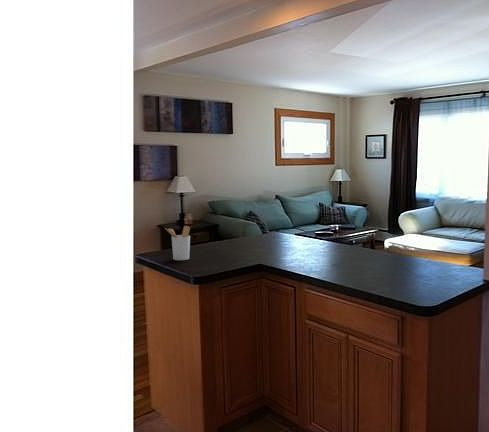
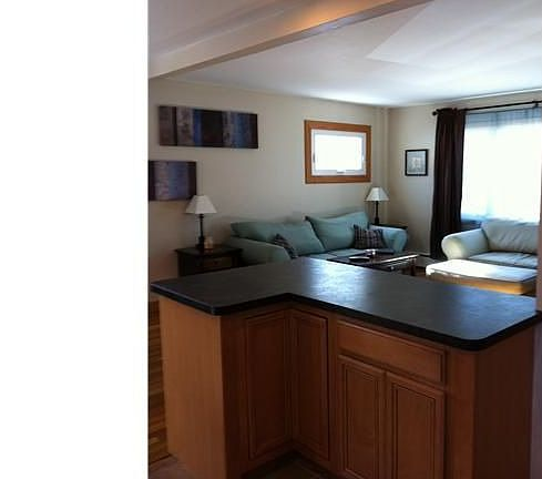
- utensil holder (177, 242)
